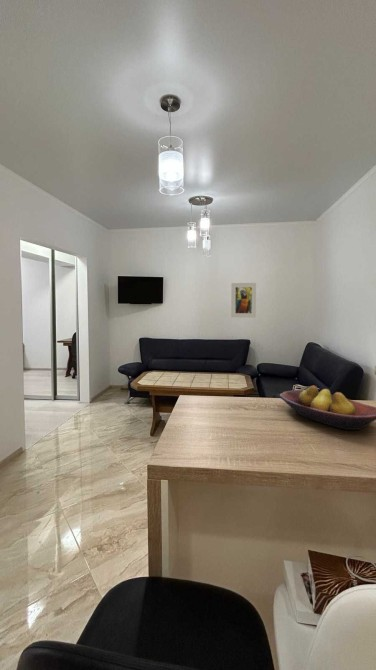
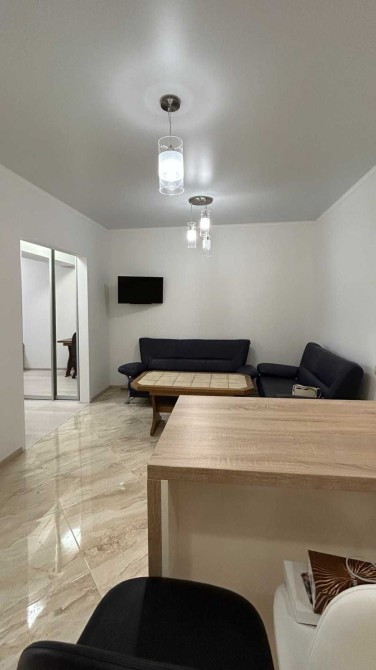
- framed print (243, 300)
- fruit bowl (326, 403)
